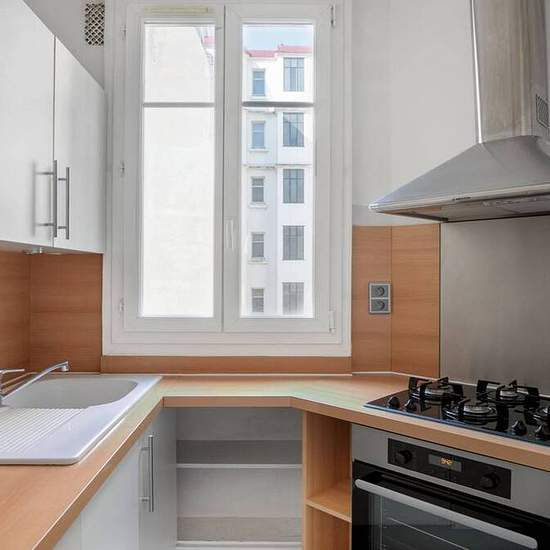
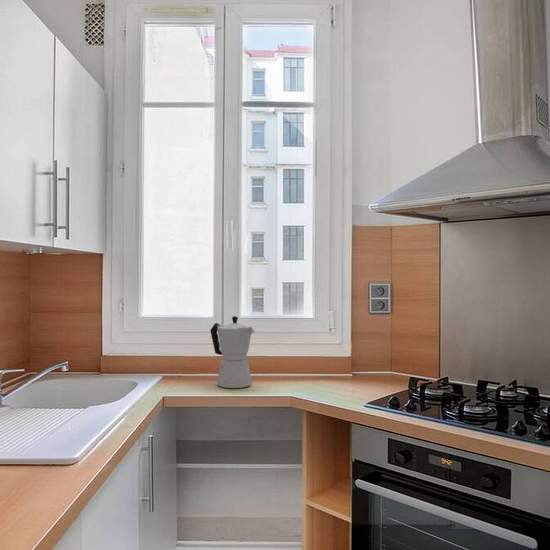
+ moka pot (231, 350)
